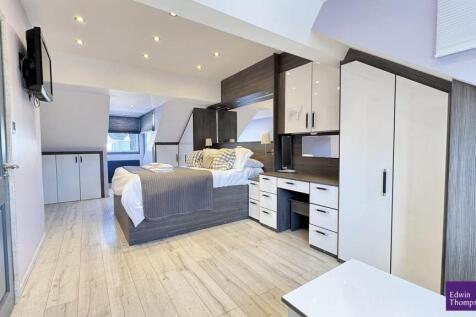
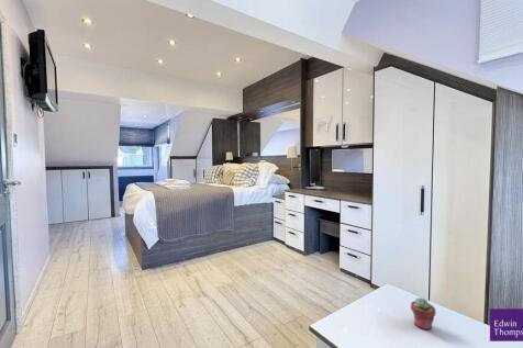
+ potted succulent (422, 312)
